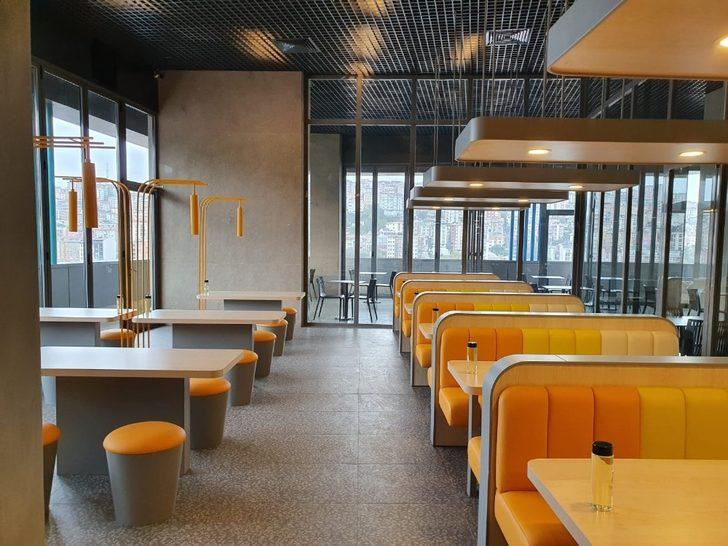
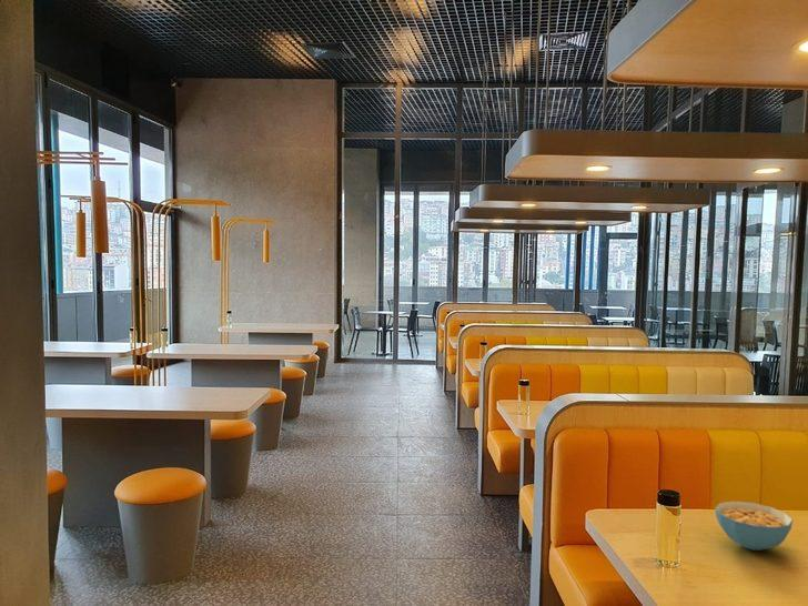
+ cereal bowl (753, 529)
